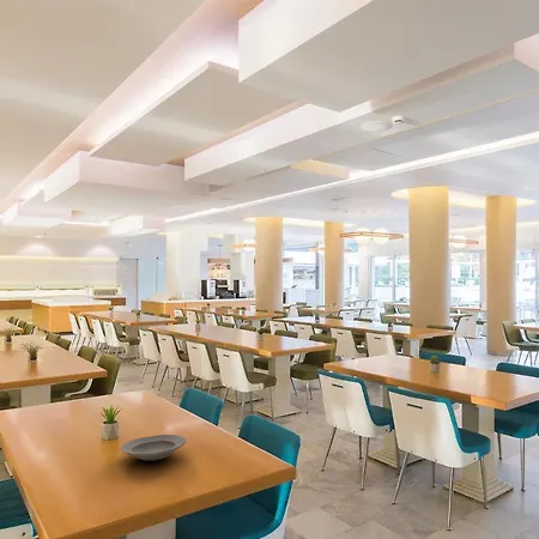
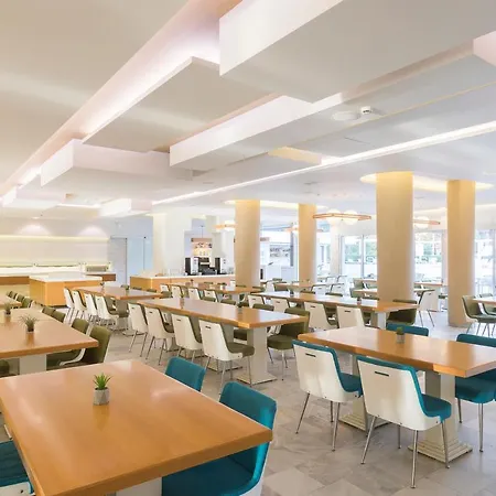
- plate (153, 448)
